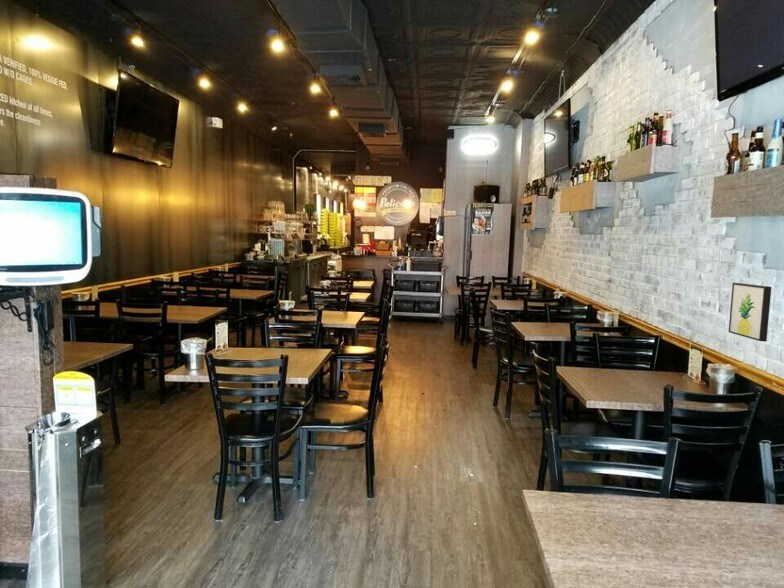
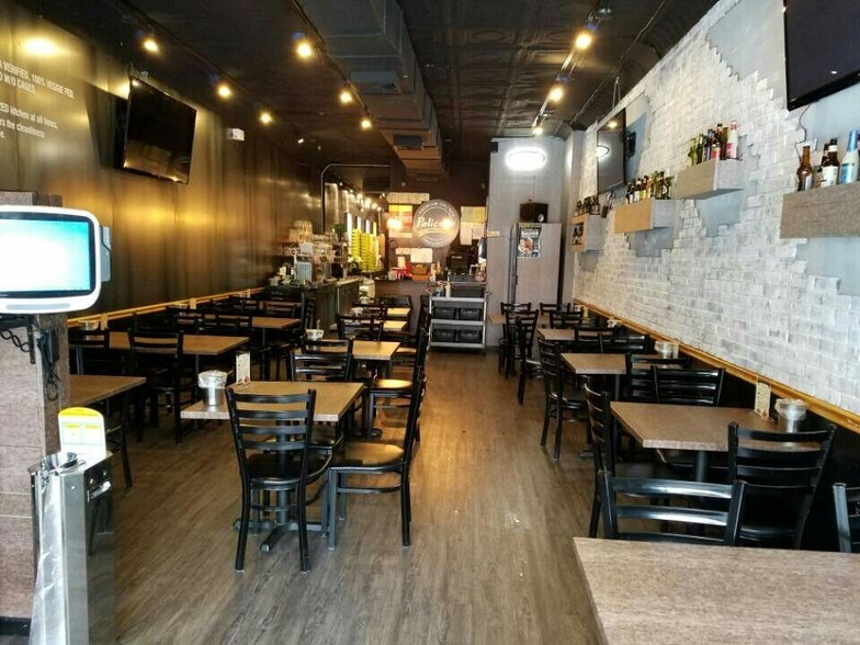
- wall art (748, 310)
